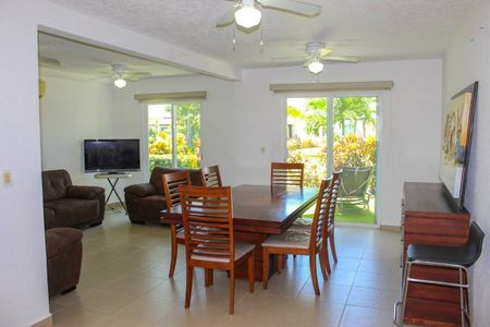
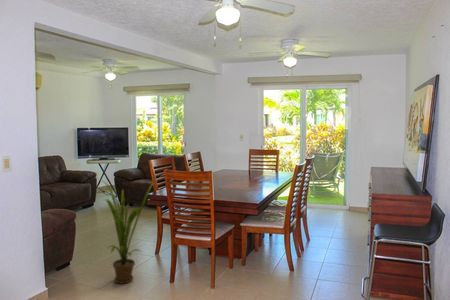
+ house plant (118, 231)
